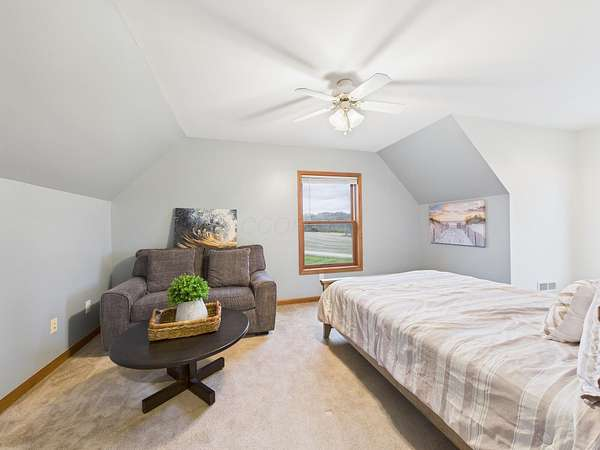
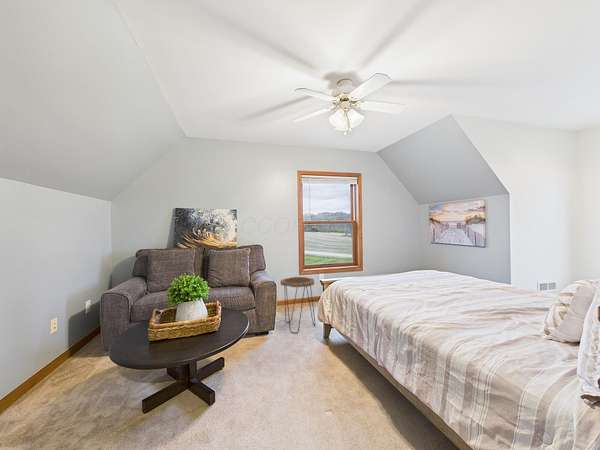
+ side table (294, 303)
